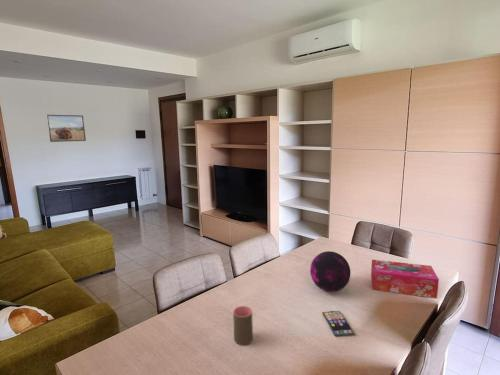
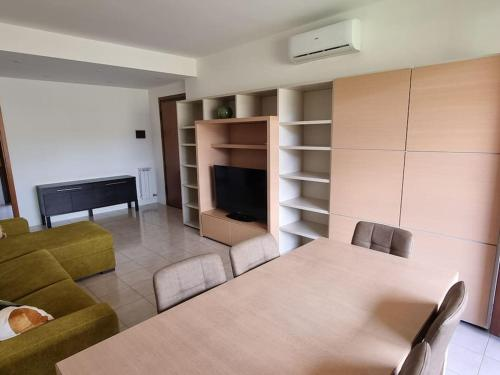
- tissue box (402, 277)
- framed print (67, 128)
- smartphone (337, 322)
- decorative orb (330, 271)
- cup (243, 325)
